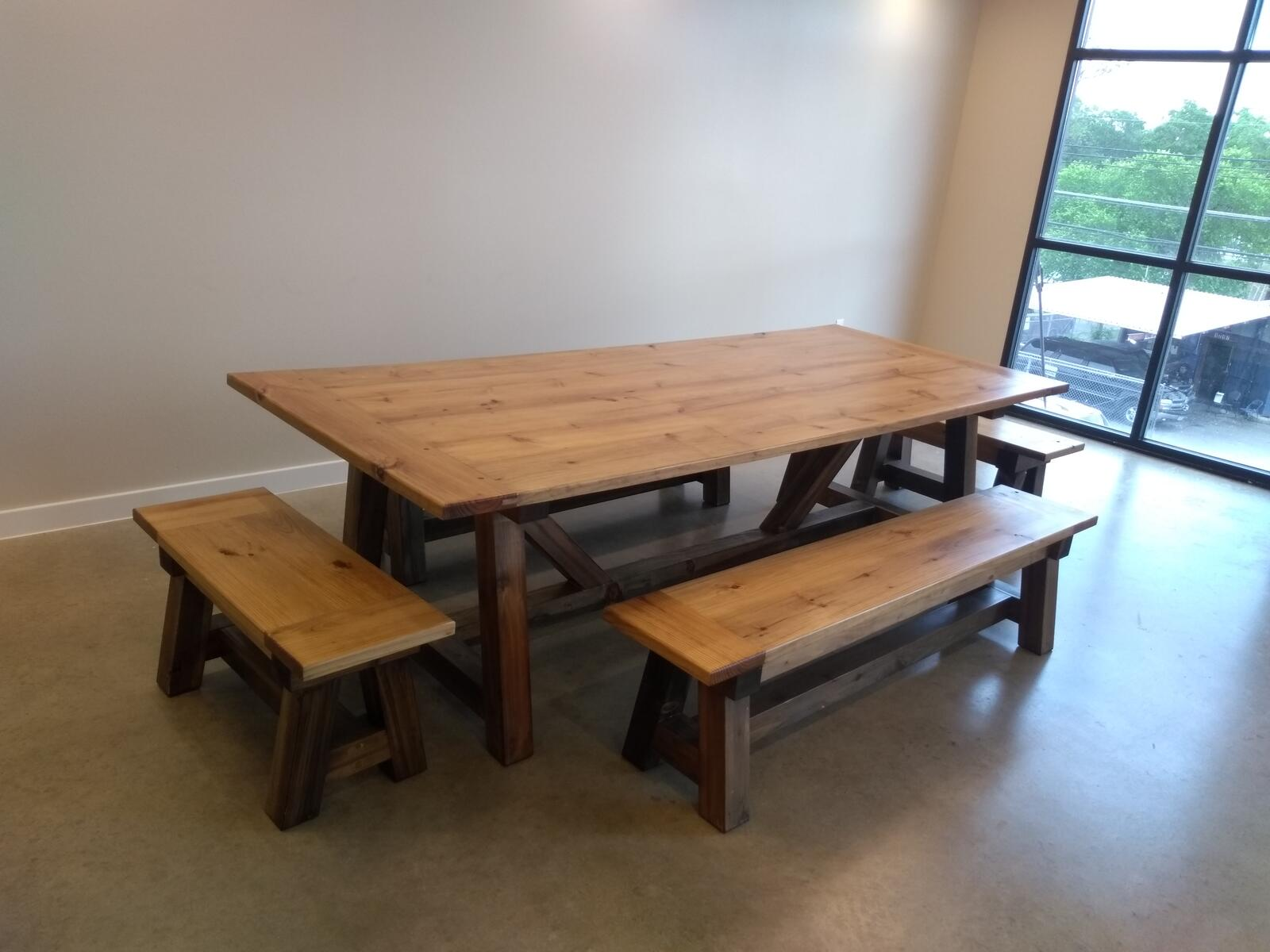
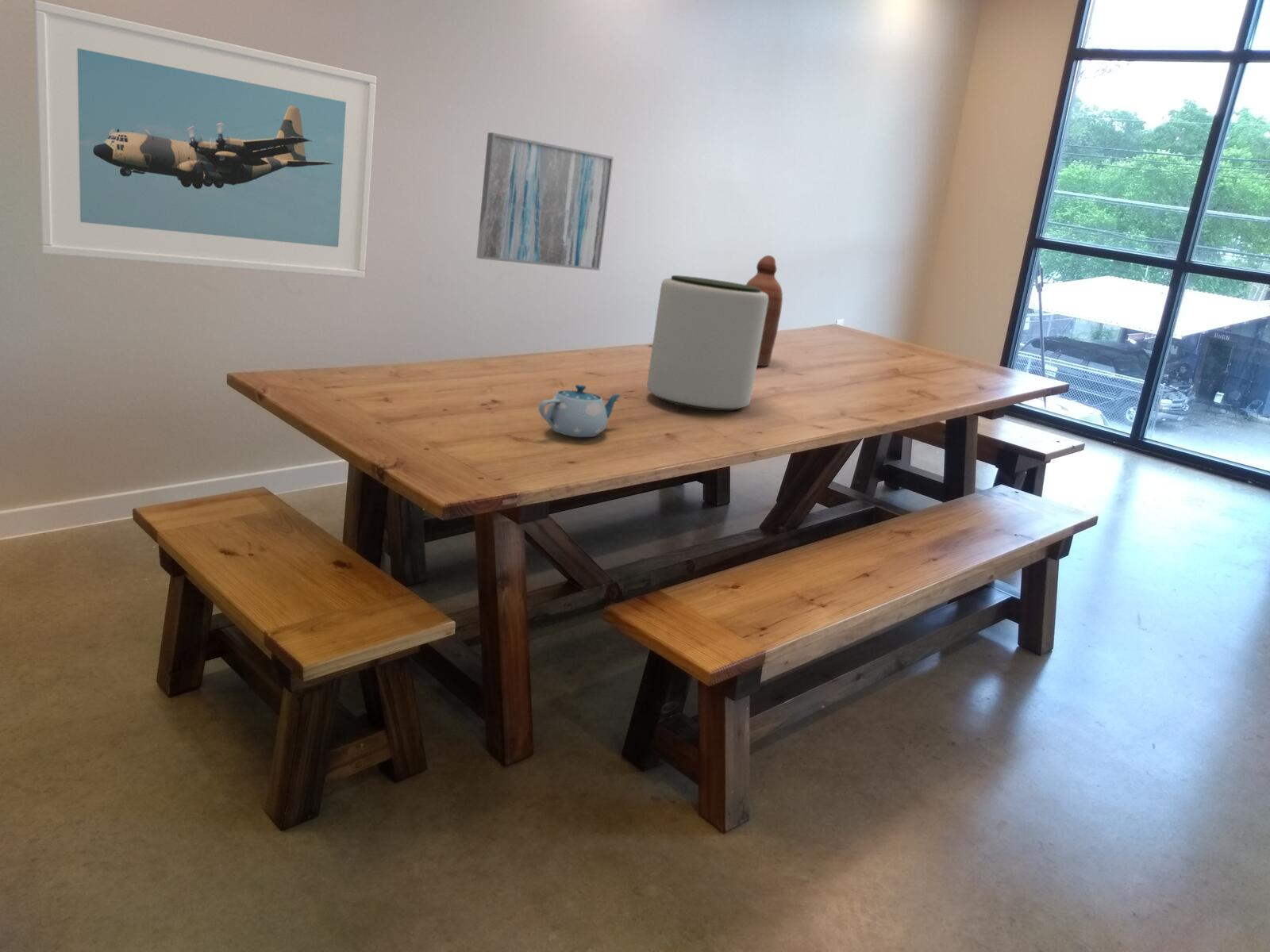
+ chinaware (580, 409)
+ wall art (547, 205)
+ bottle (766, 312)
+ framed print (221, 158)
+ plant pot (706, 342)
